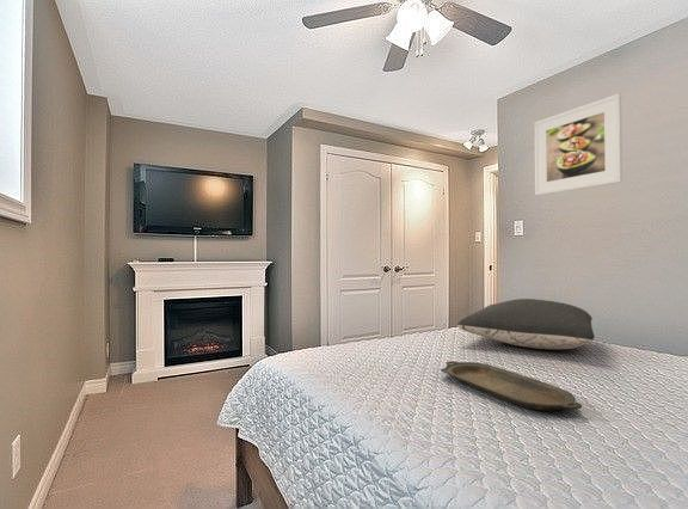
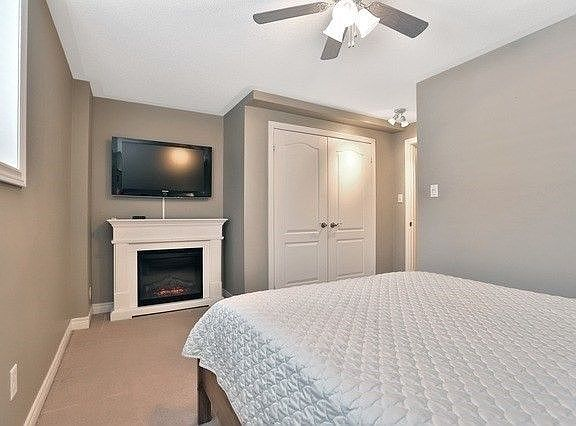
- pillow (527, 321)
- serving tray (502, 384)
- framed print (573, 149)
